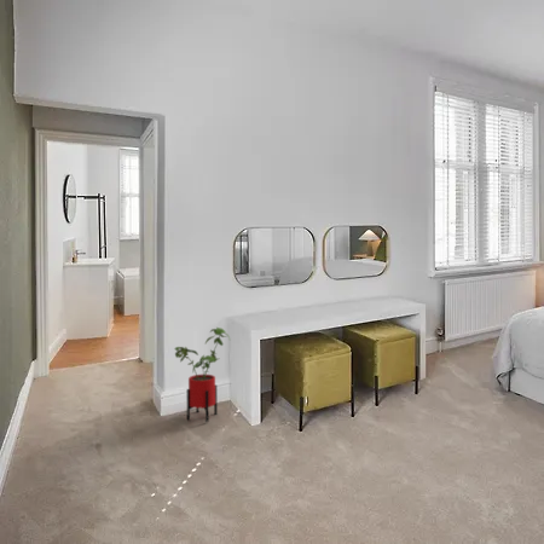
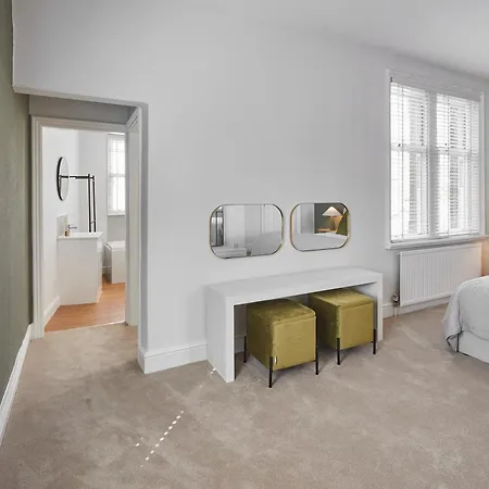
- house plant (206, 372)
